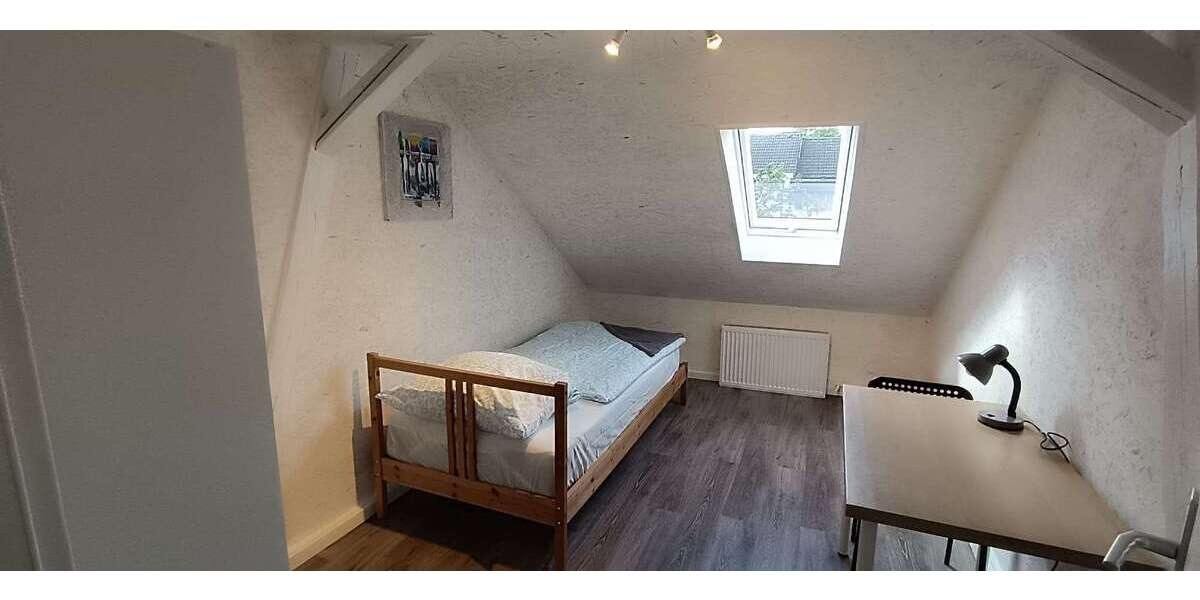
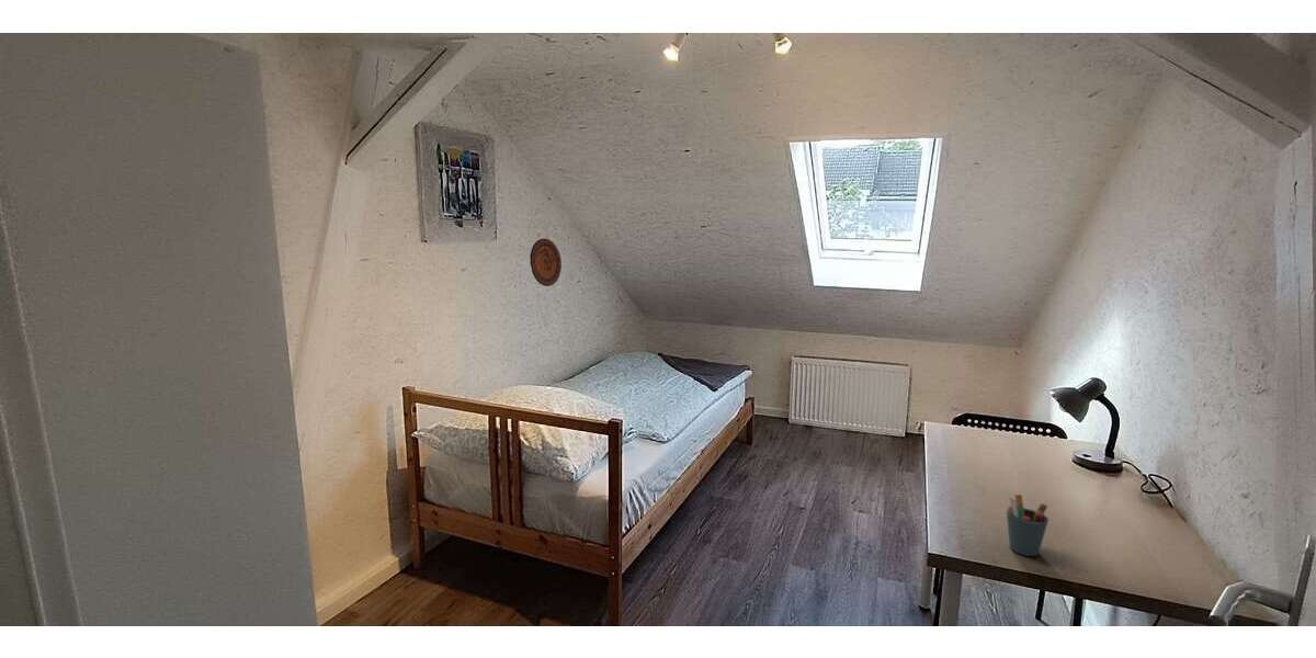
+ decorative plate (545, 262)
+ pen holder (1025, 522)
